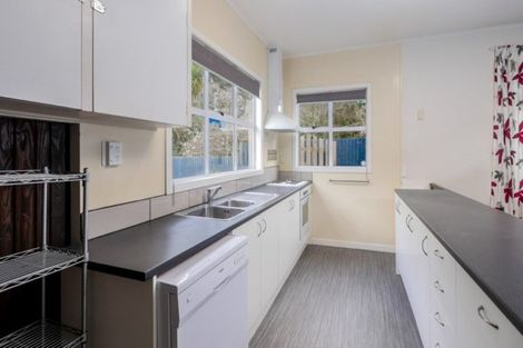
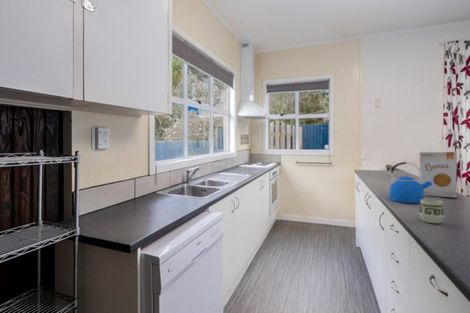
+ kettle (410, 181)
+ cup (431, 211)
+ food box (437, 173)
